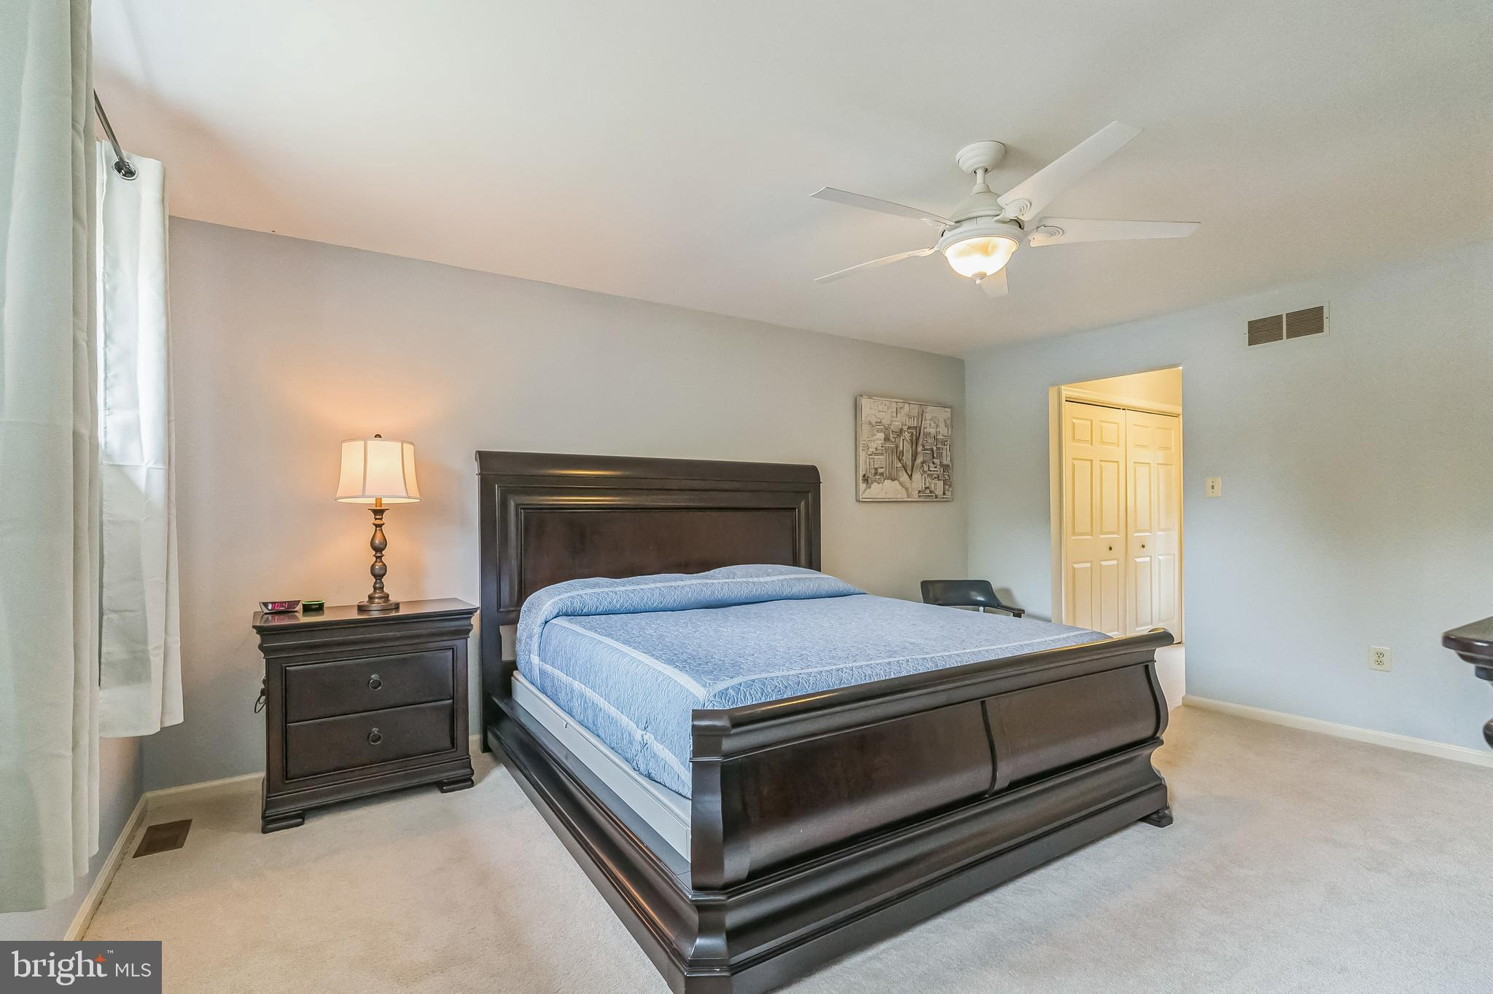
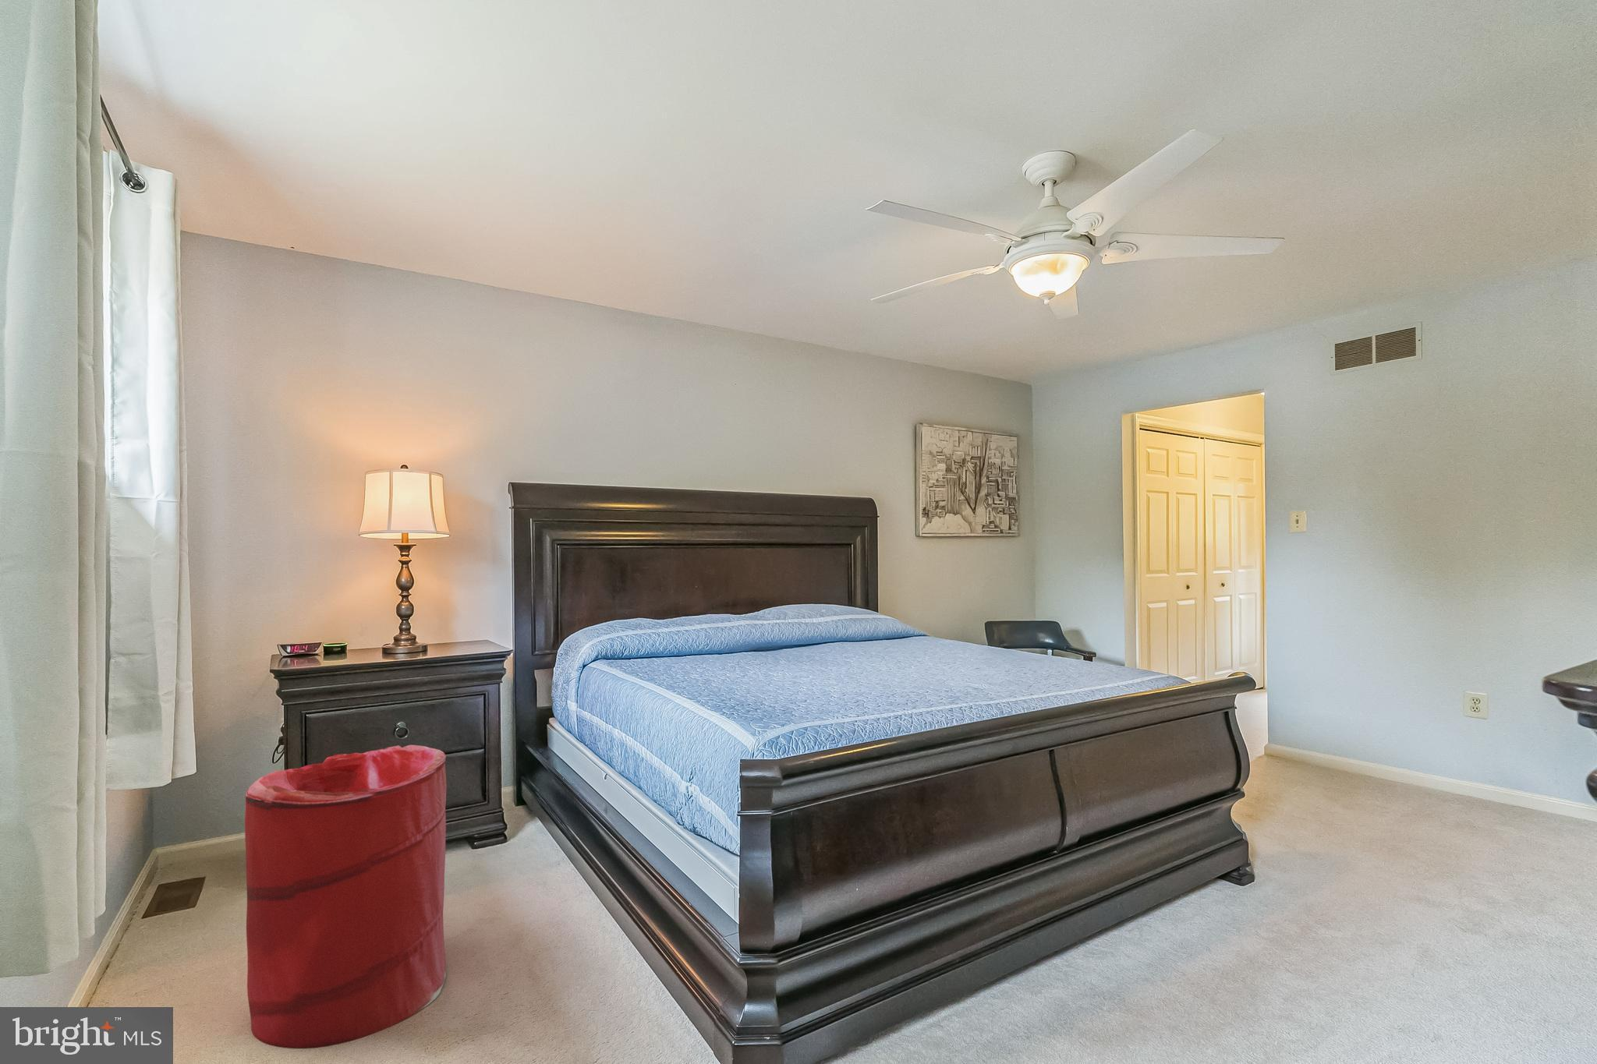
+ laundry hamper (351, 876)
